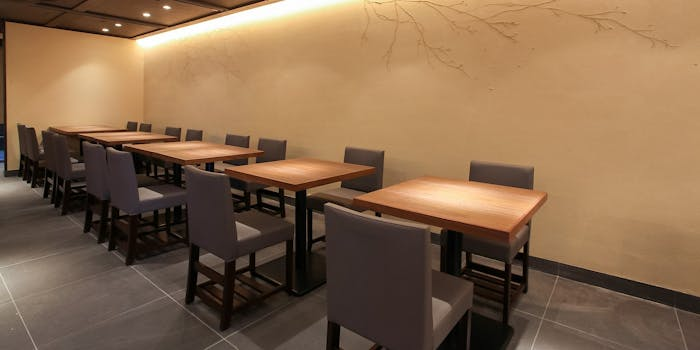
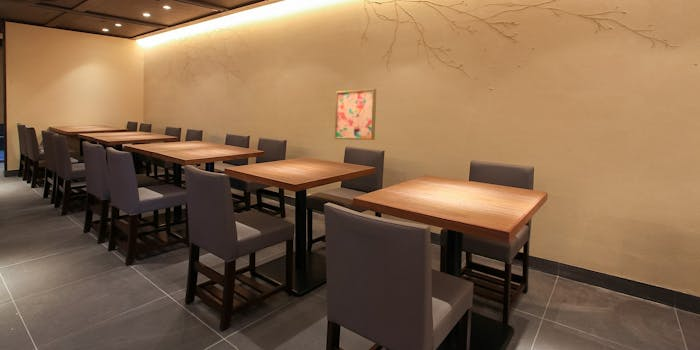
+ wall art (354, 115)
